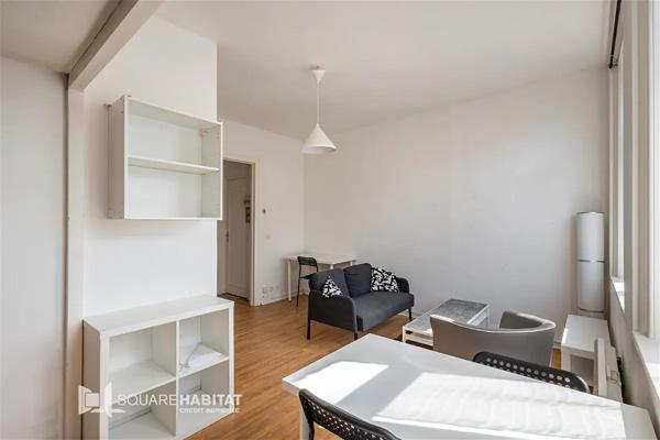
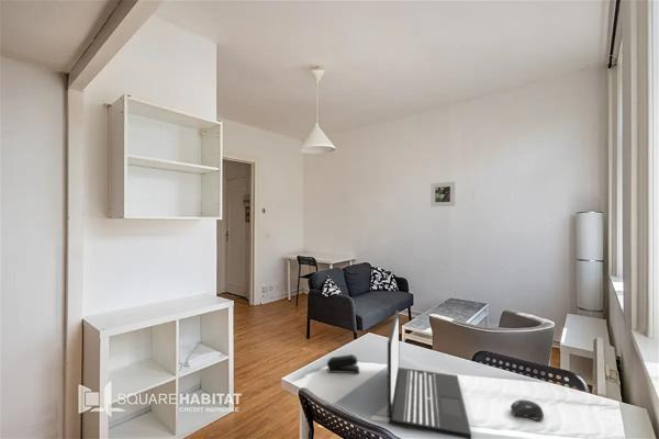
+ laptop (426, 371)
+ stapler (343, 362)
+ computer mouse (527, 407)
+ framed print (443, 194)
